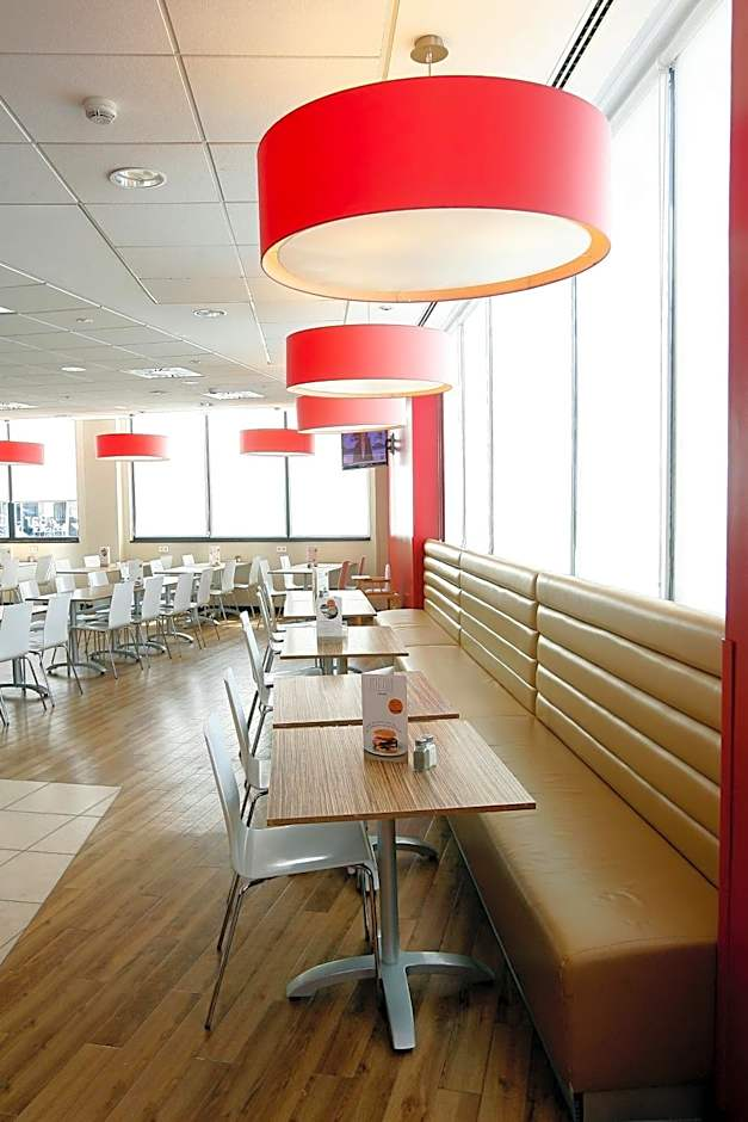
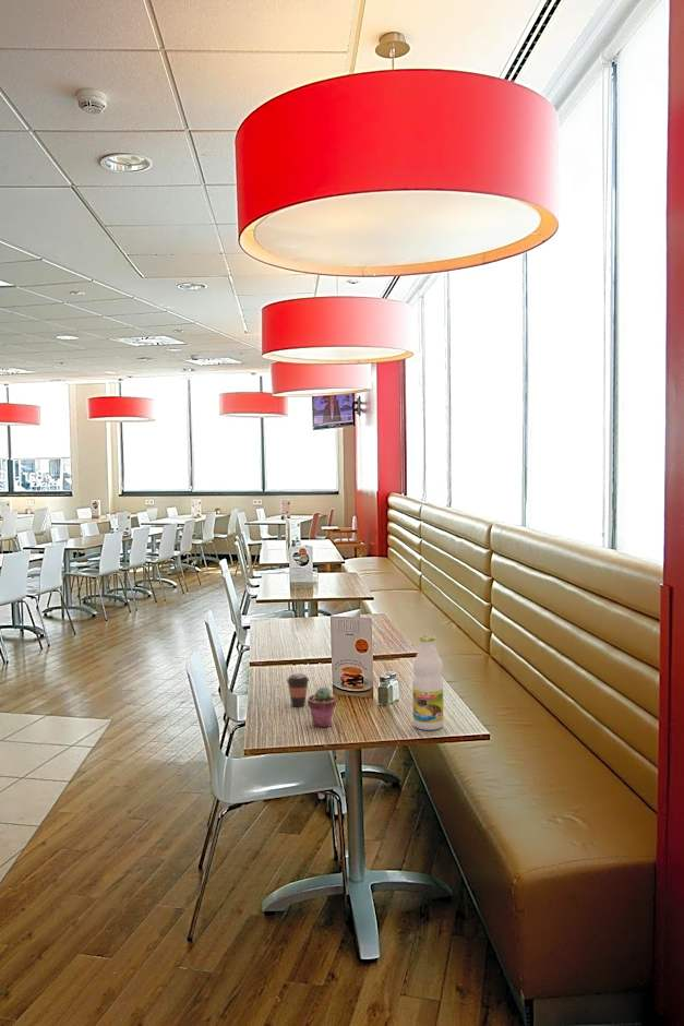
+ bottle (428, 681)
+ coffee cup (298, 690)
+ potted succulent (322, 705)
